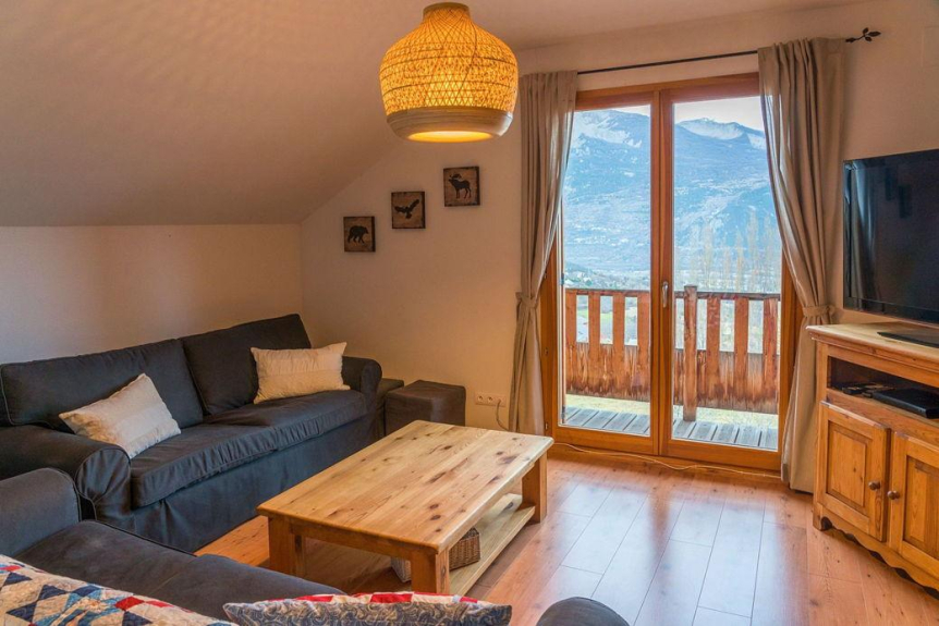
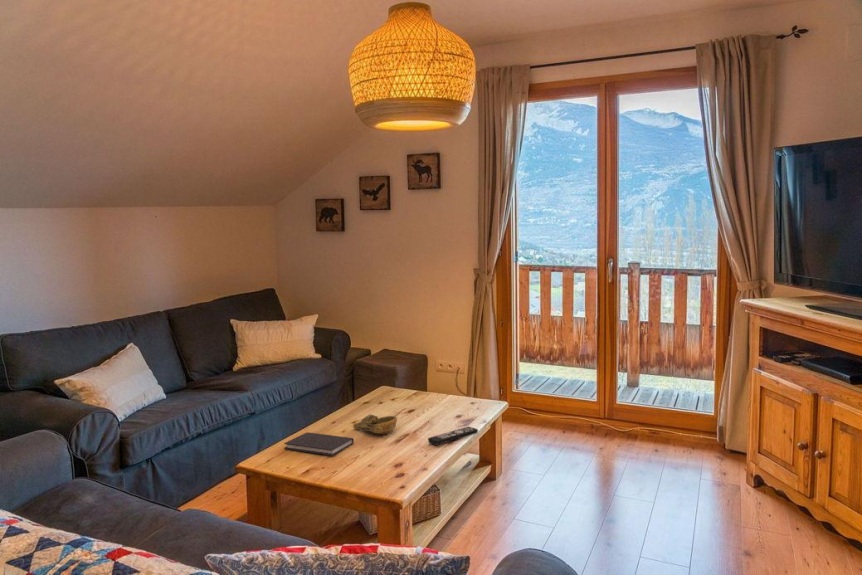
+ diary (319, 443)
+ decorative bowl (374, 423)
+ remote control (453, 435)
